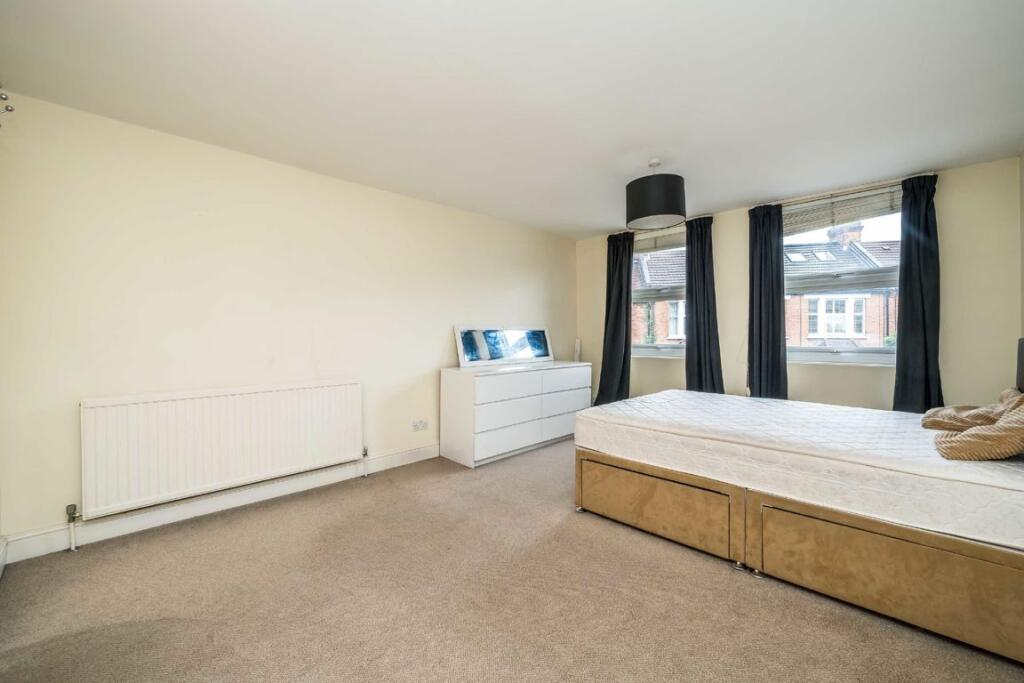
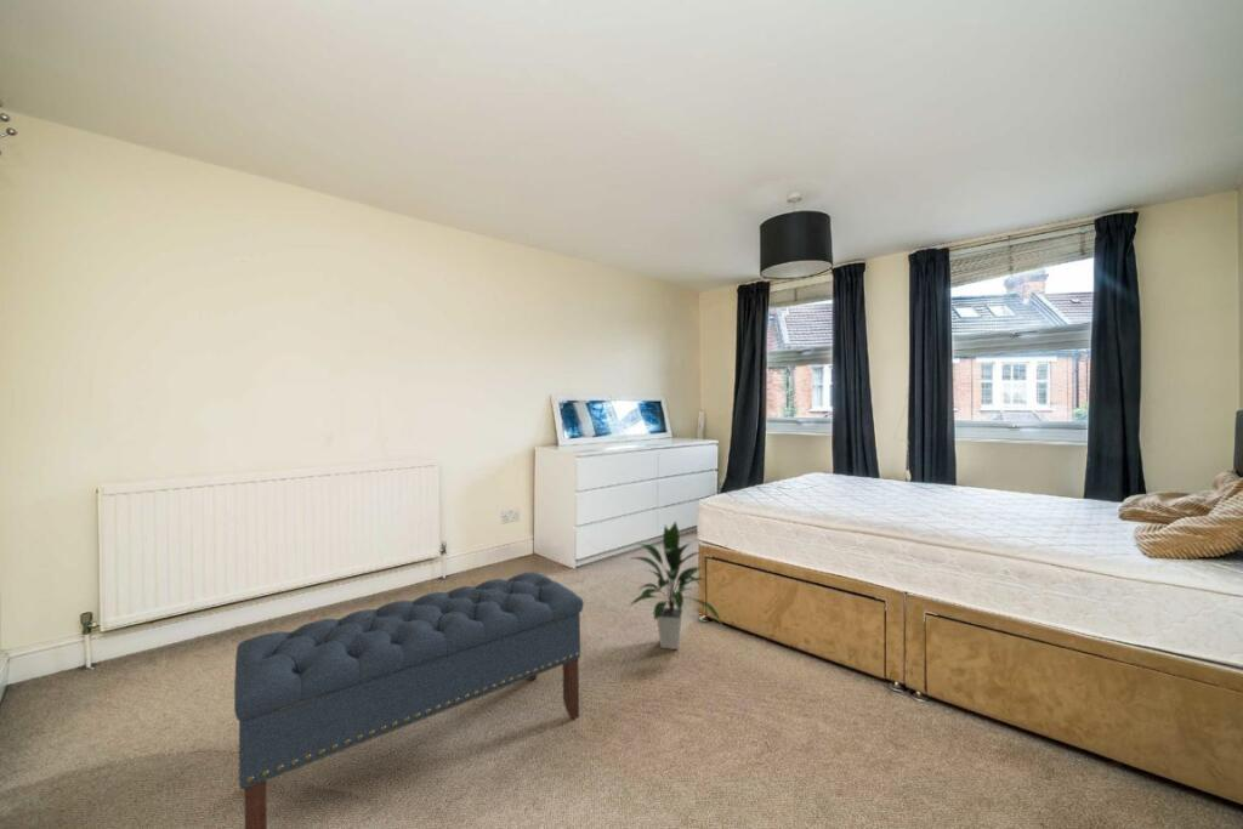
+ indoor plant (672, 586)
+ bench (427, 678)
